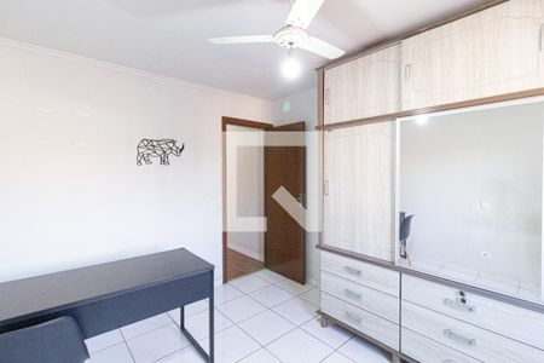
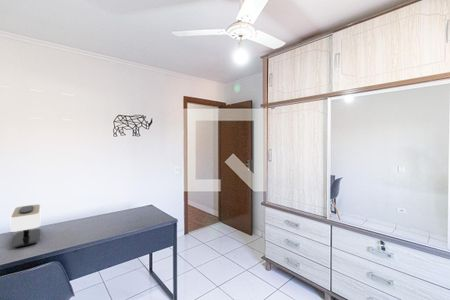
+ wall sconce (27, 216)
